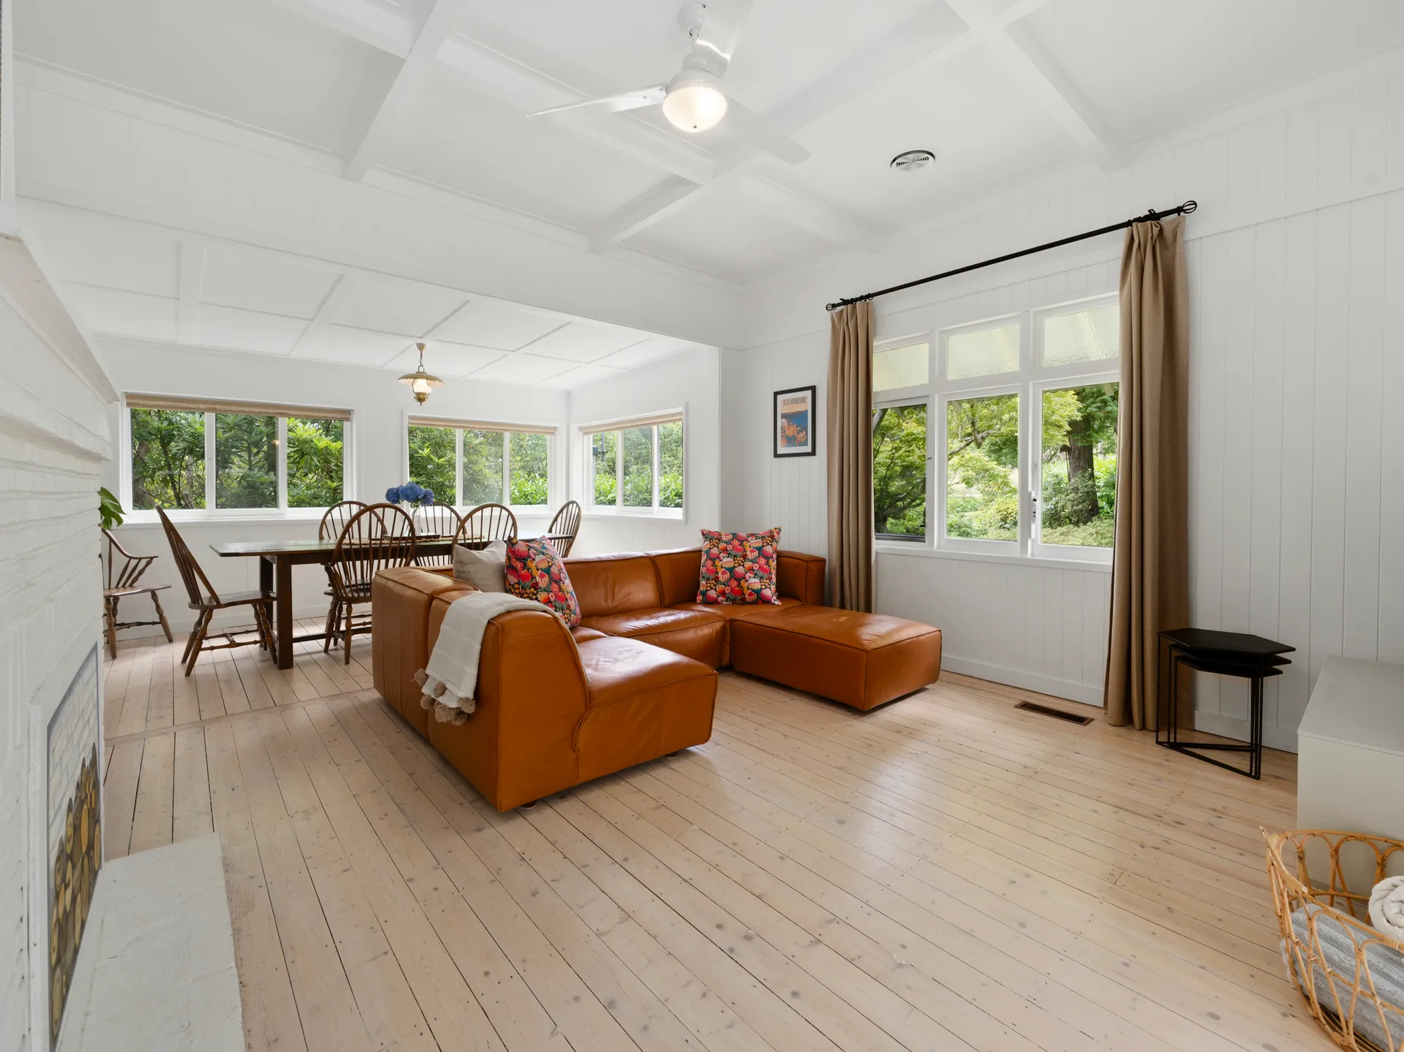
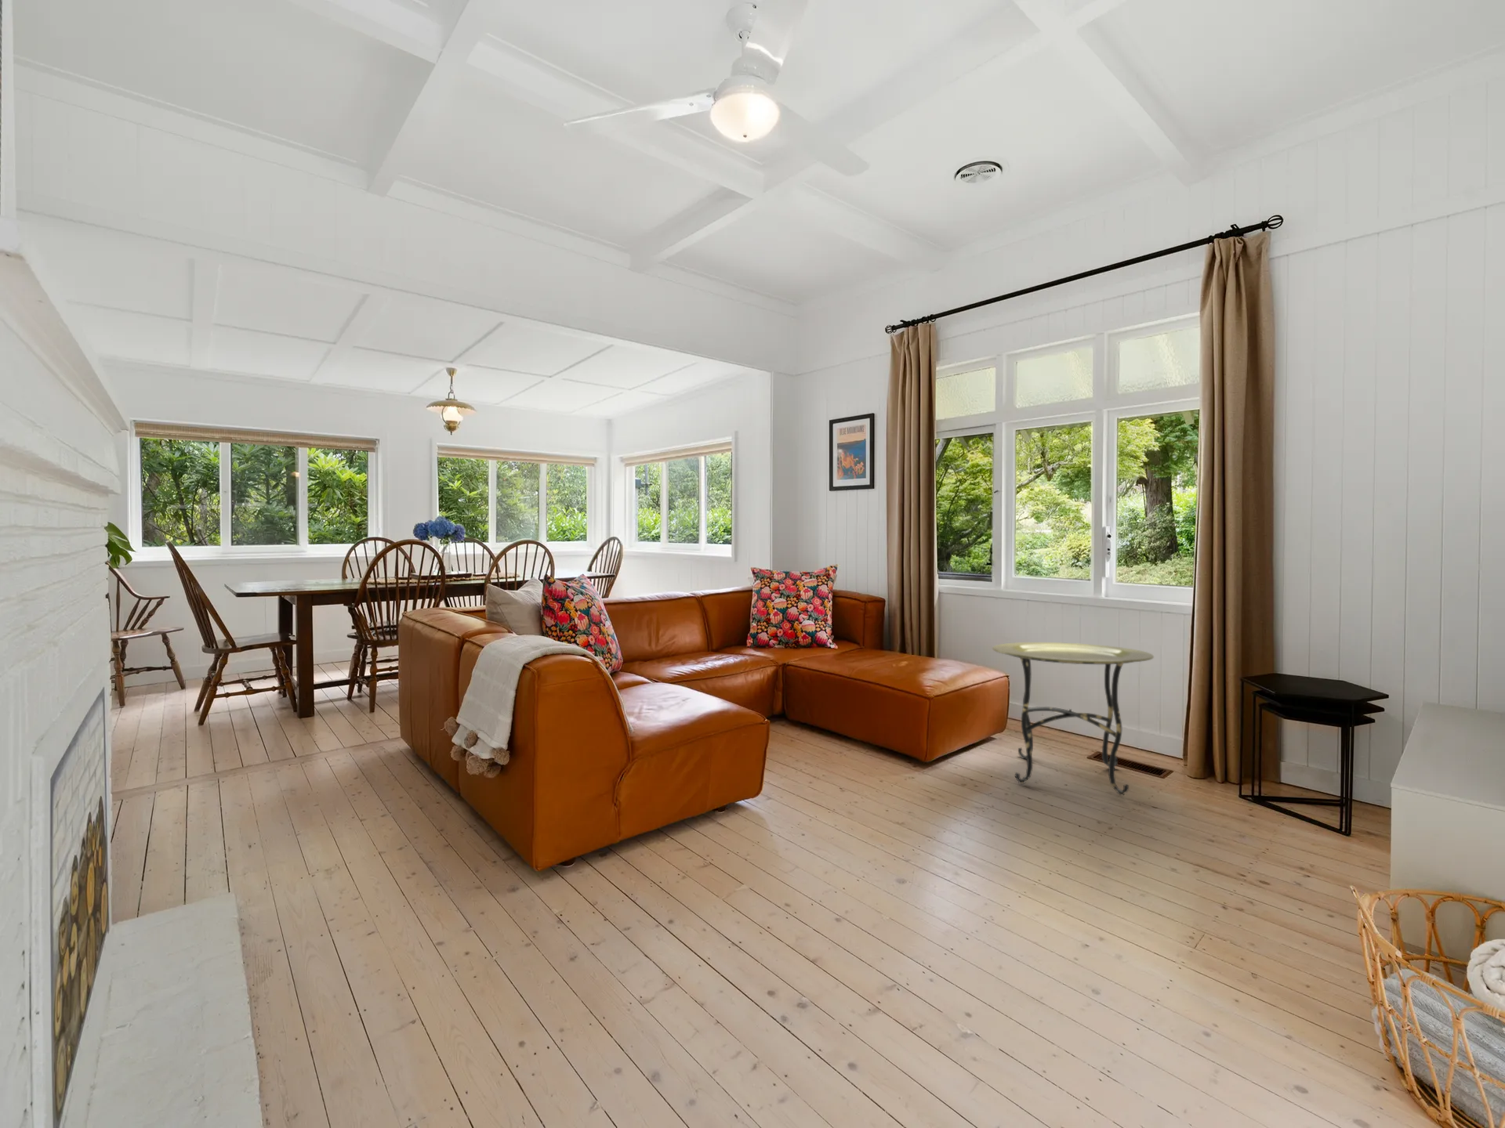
+ side table (1069, 713)
